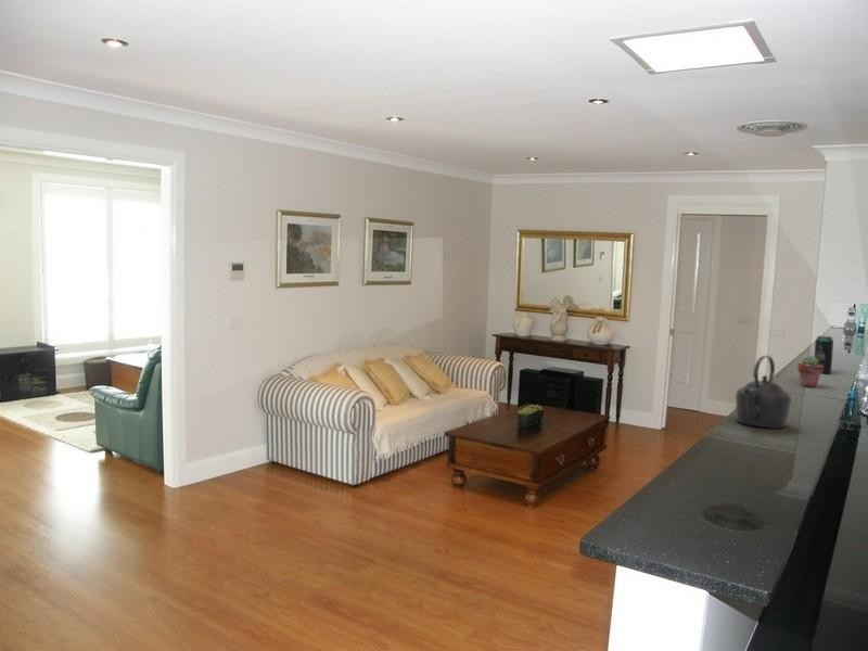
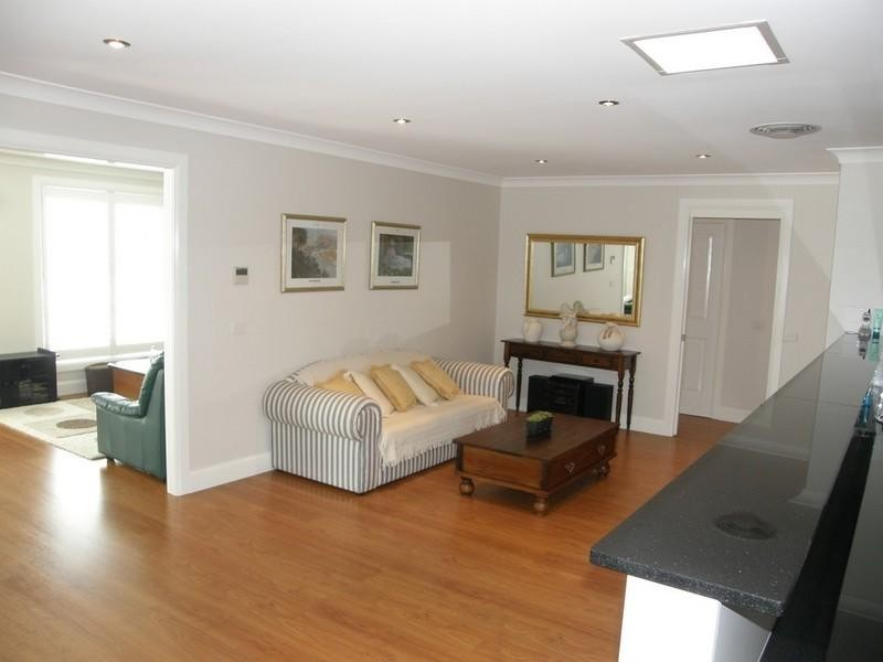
- beverage can (824, 354)
- potted succulent (809, 370)
- kettle (760, 391)
